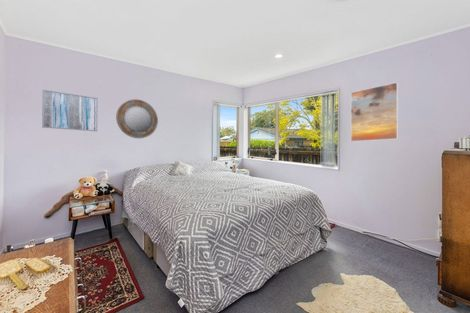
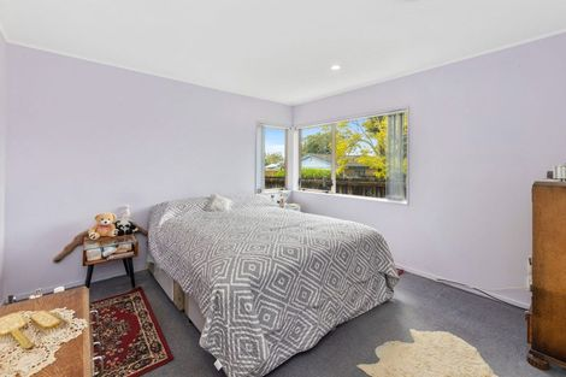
- home mirror (138, 119)
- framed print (372, 114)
- wall art (71, 111)
